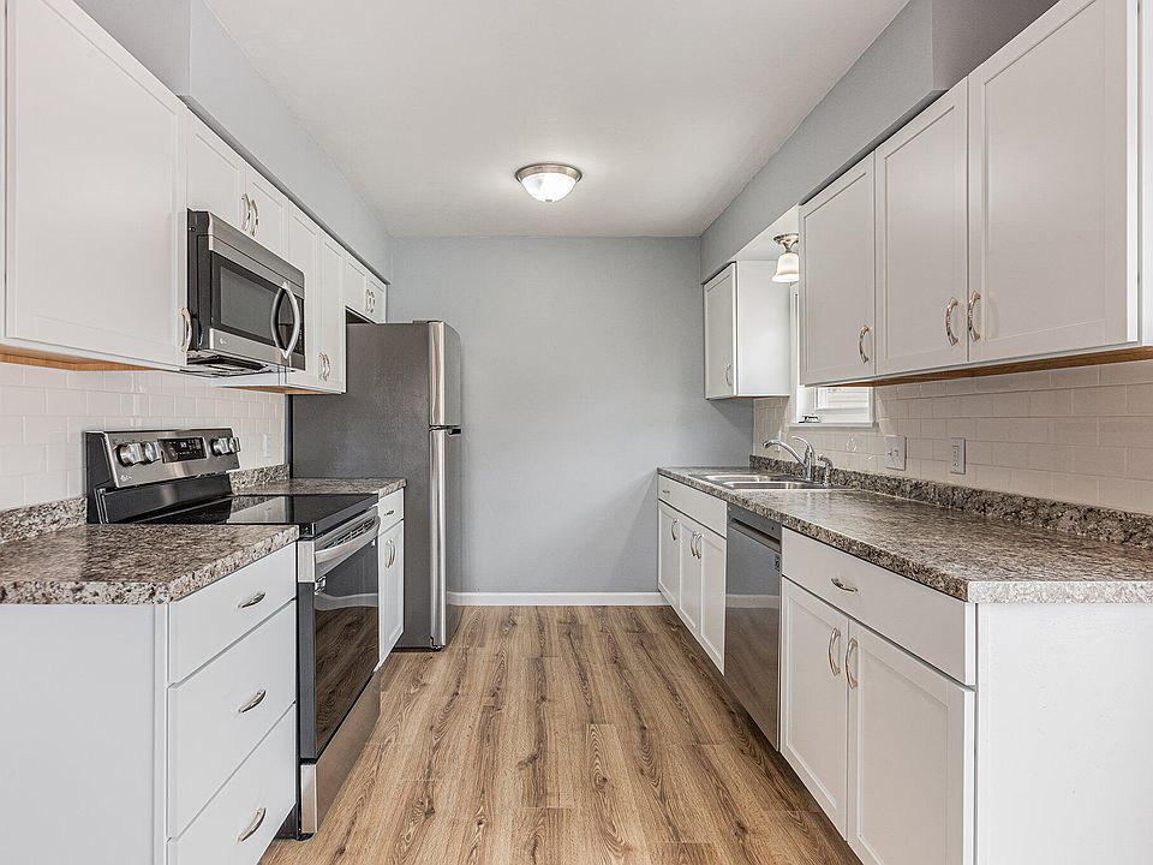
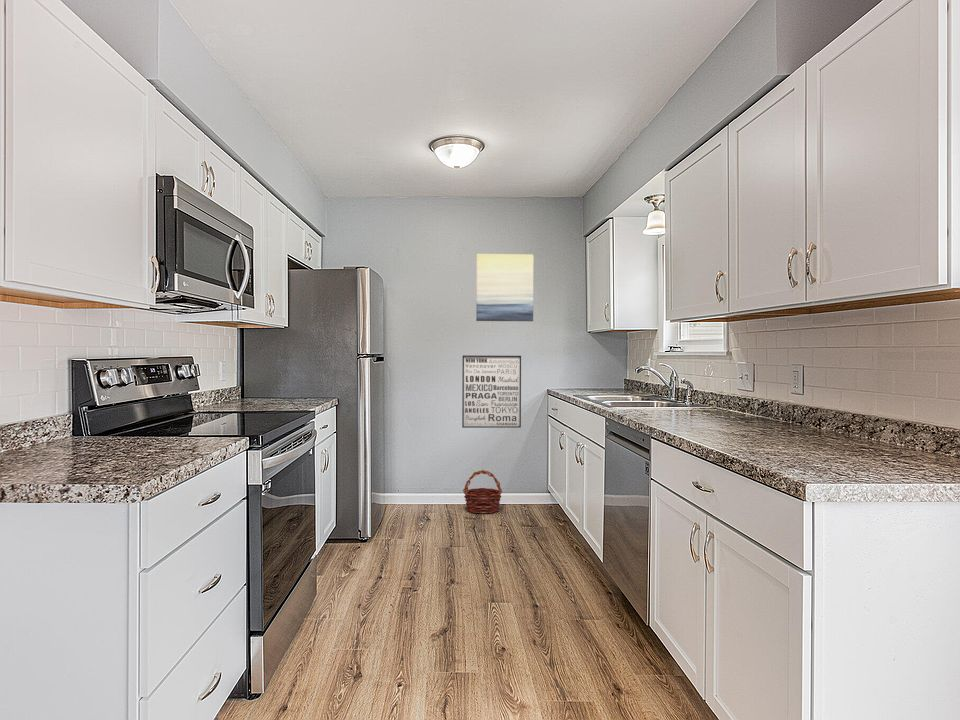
+ wall art (504, 287)
+ basket (482, 490)
+ wall art (491, 391)
